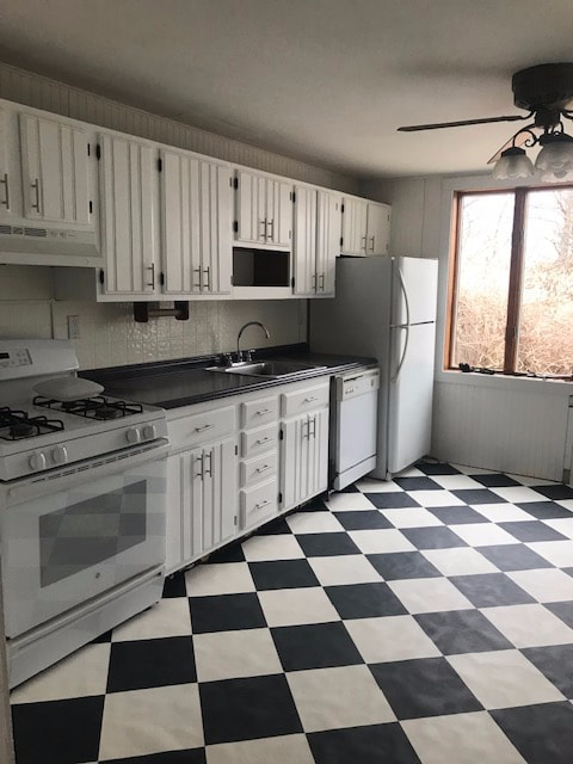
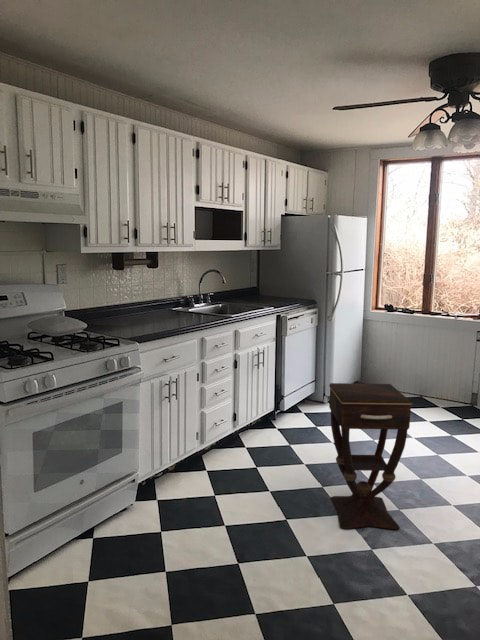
+ side table (365, 455)
